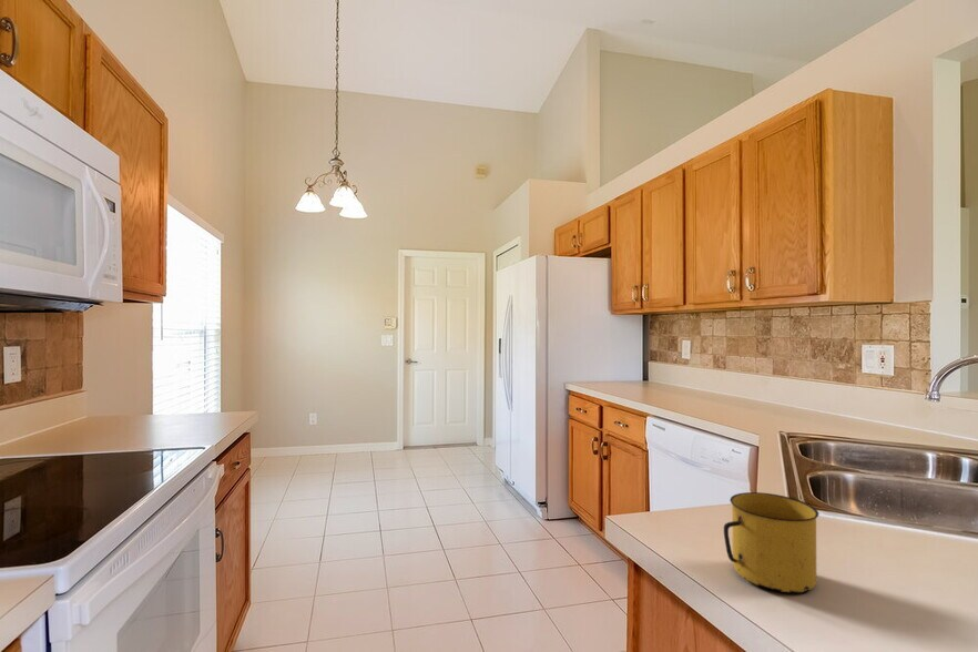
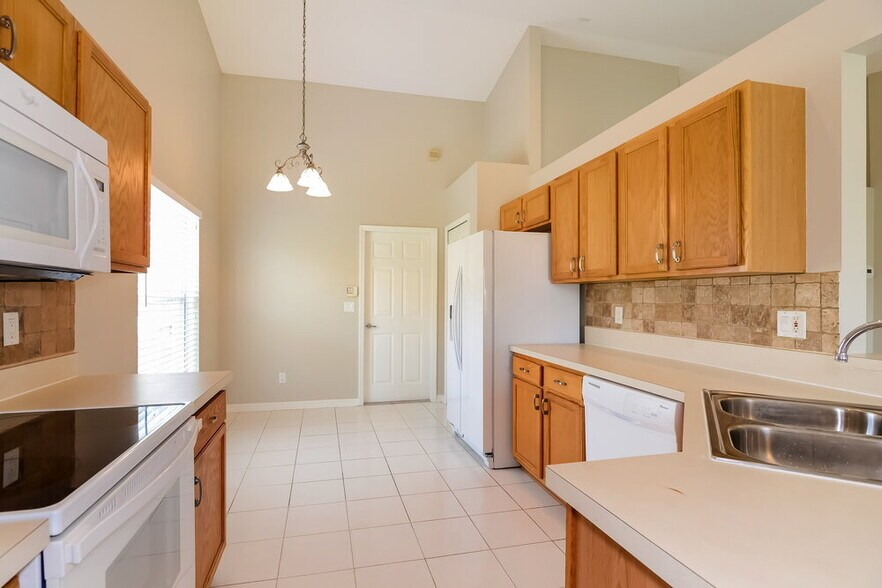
- mug (765, 541)
